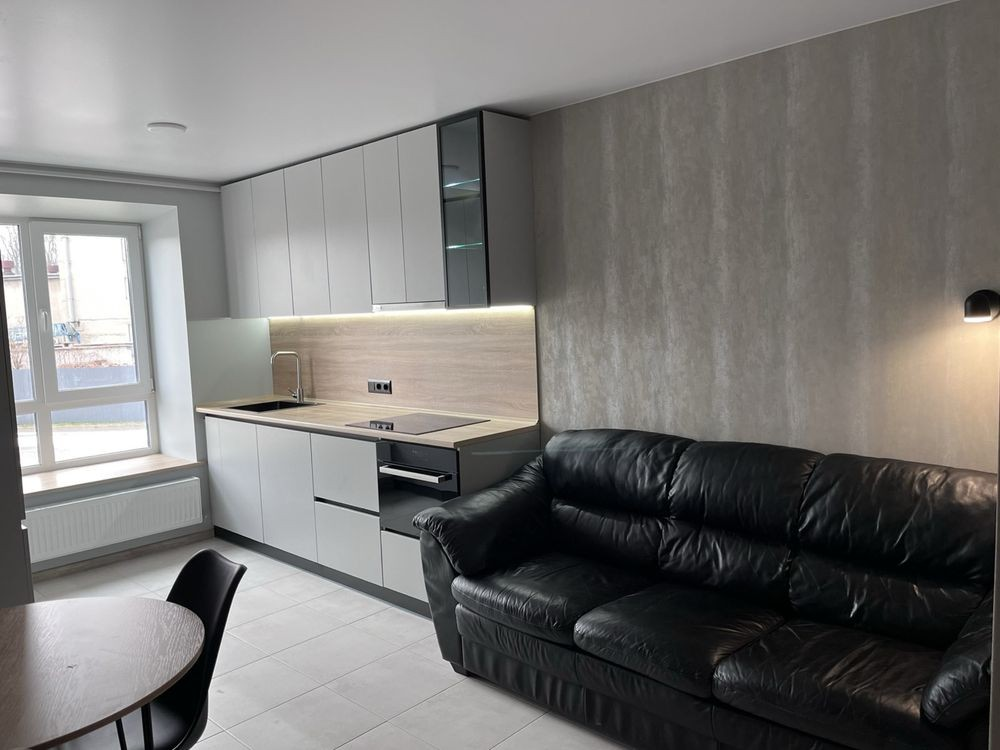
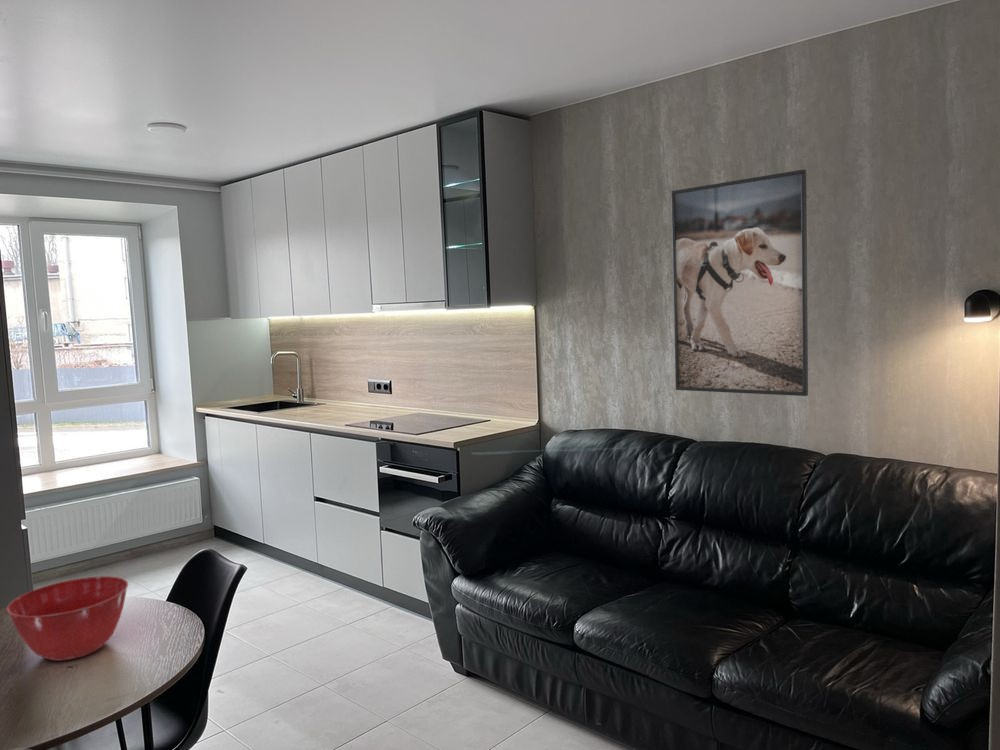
+ mixing bowl (71, 621)
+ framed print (736, 288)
